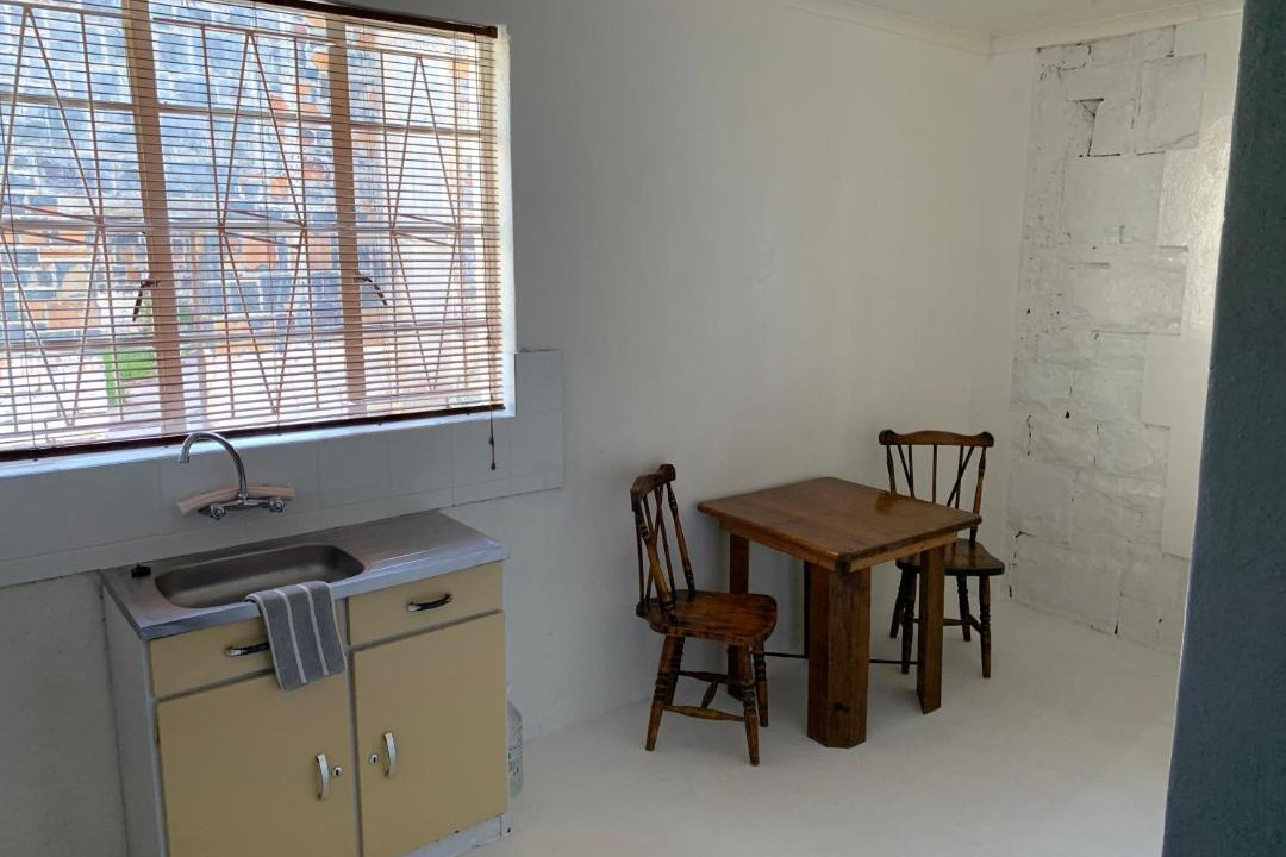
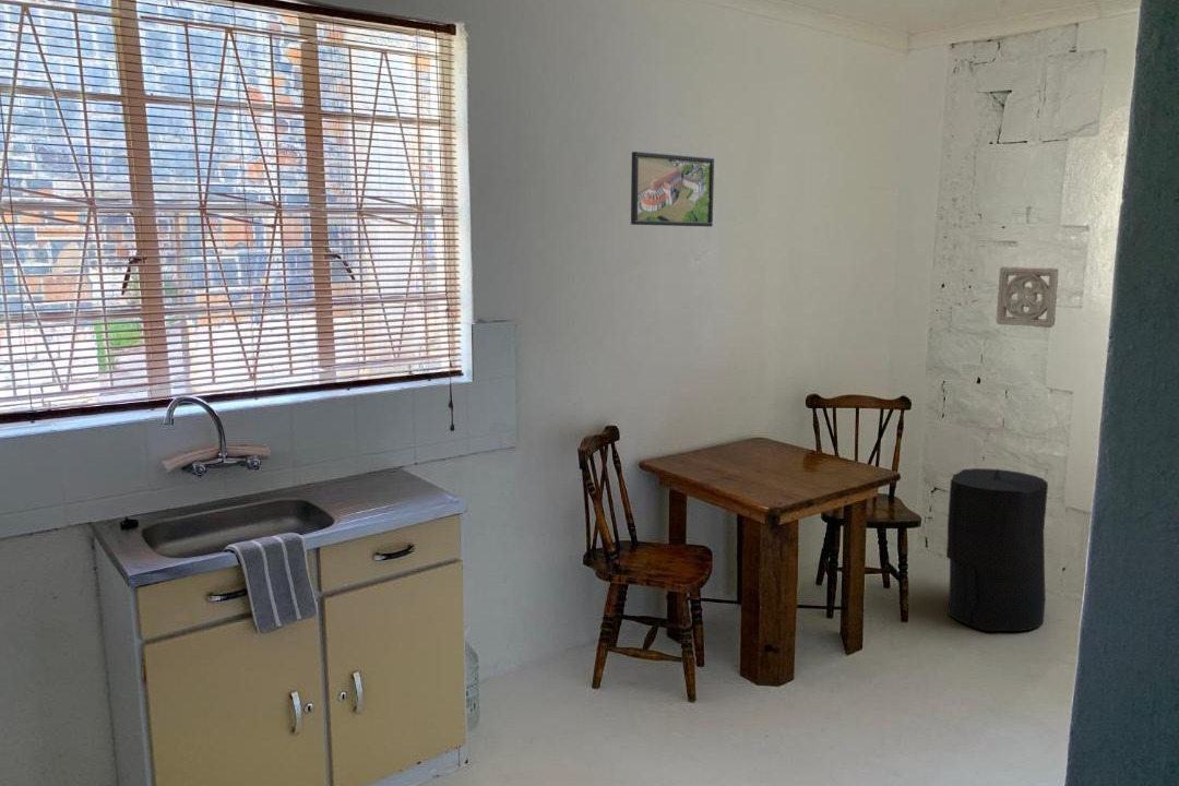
+ trash can (996, 540)
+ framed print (674, 190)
+ wall ornament (1027, 297)
